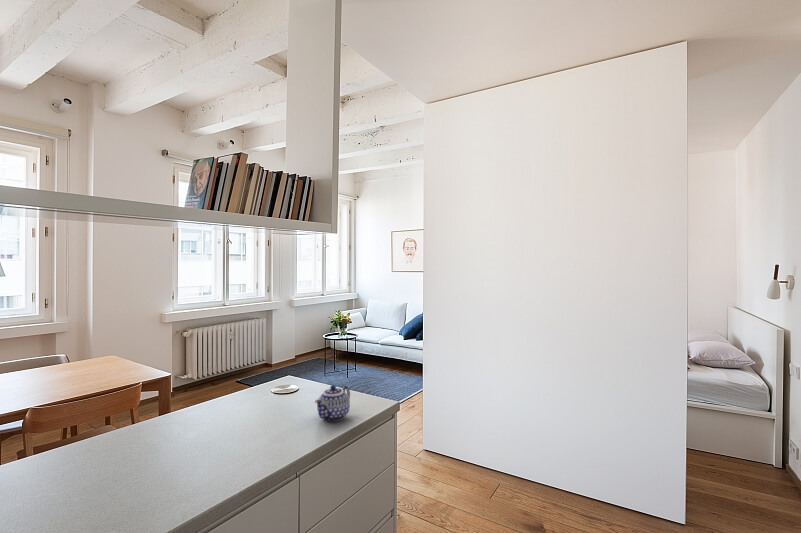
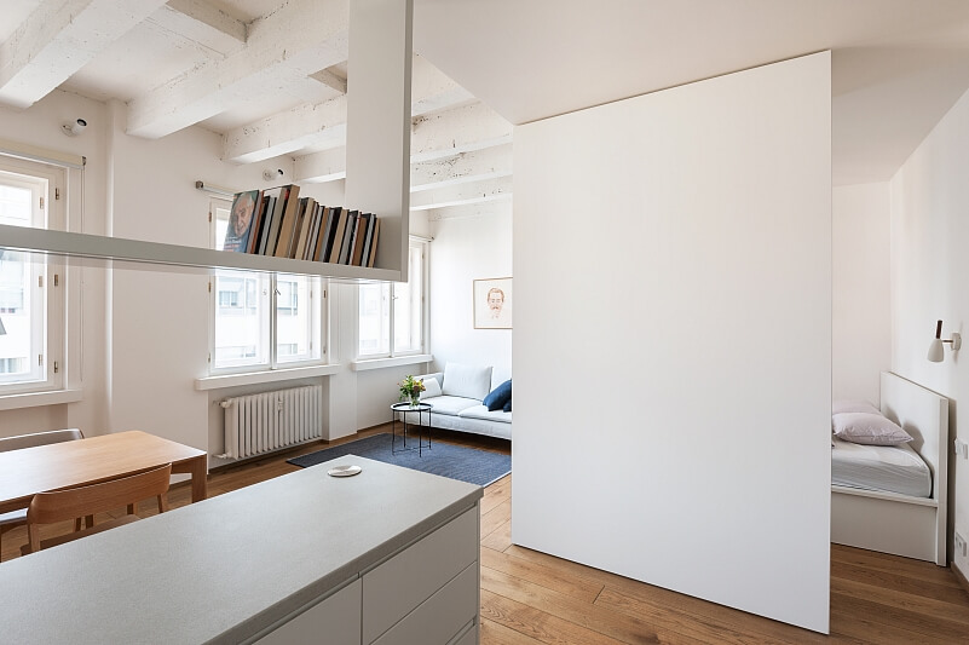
- teapot (333, 401)
